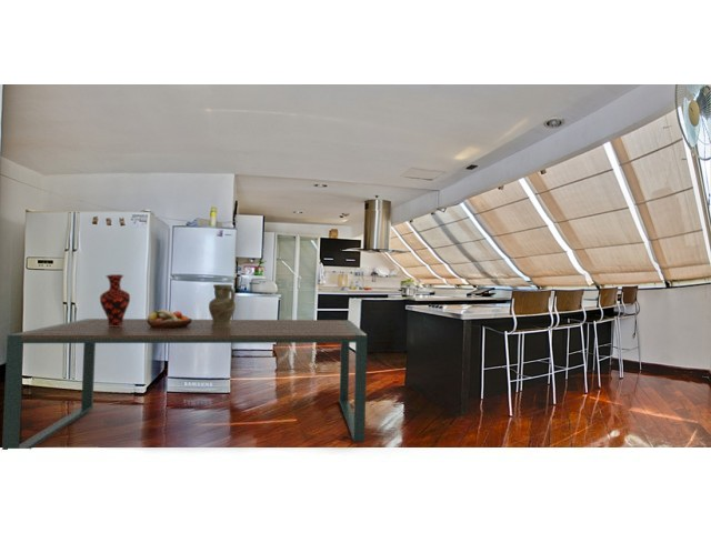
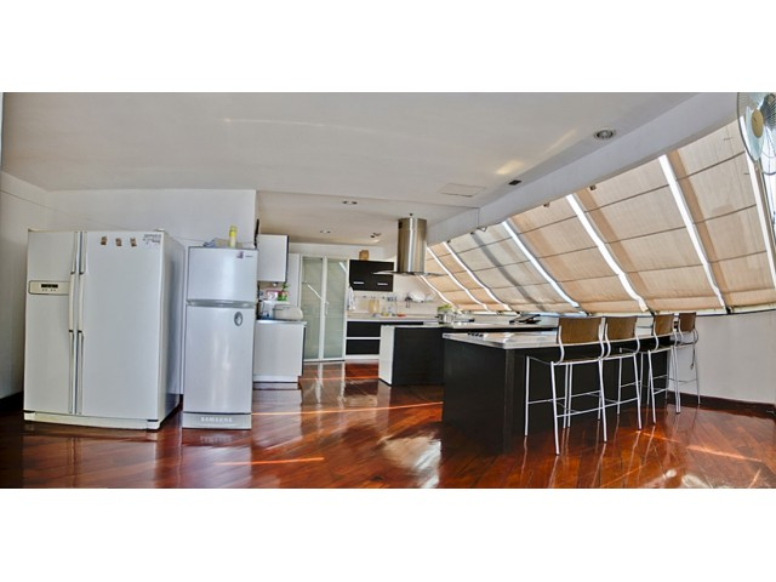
- vase (117, 300)
- fruit bowl (170, 316)
- vase (222, 305)
- dining table (211, 342)
